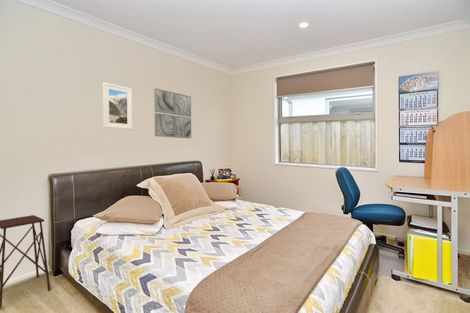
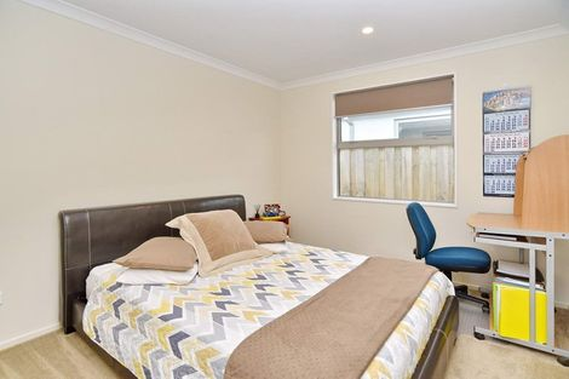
- wall art (174, 114)
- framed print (118, 107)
- side table (22, 257)
